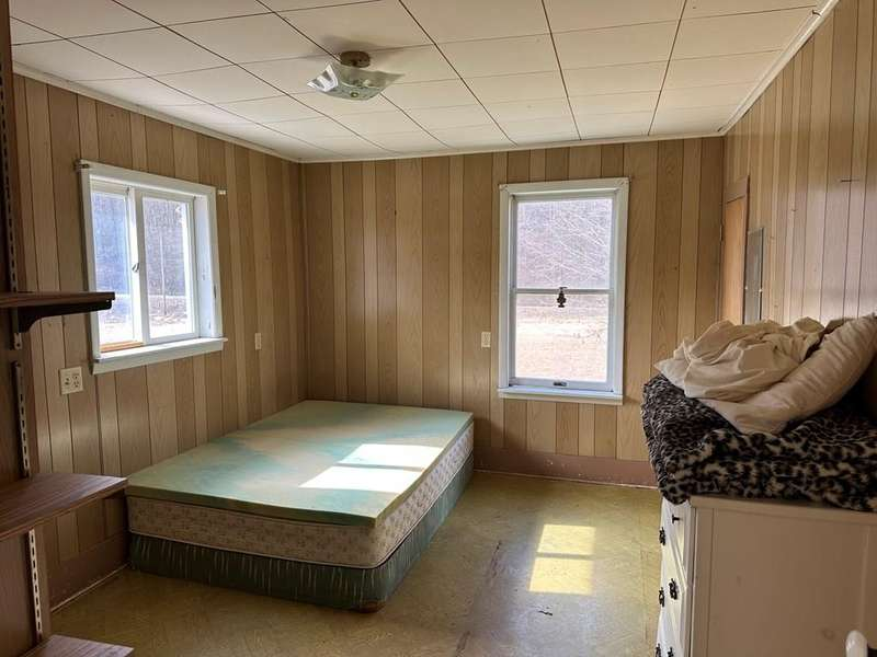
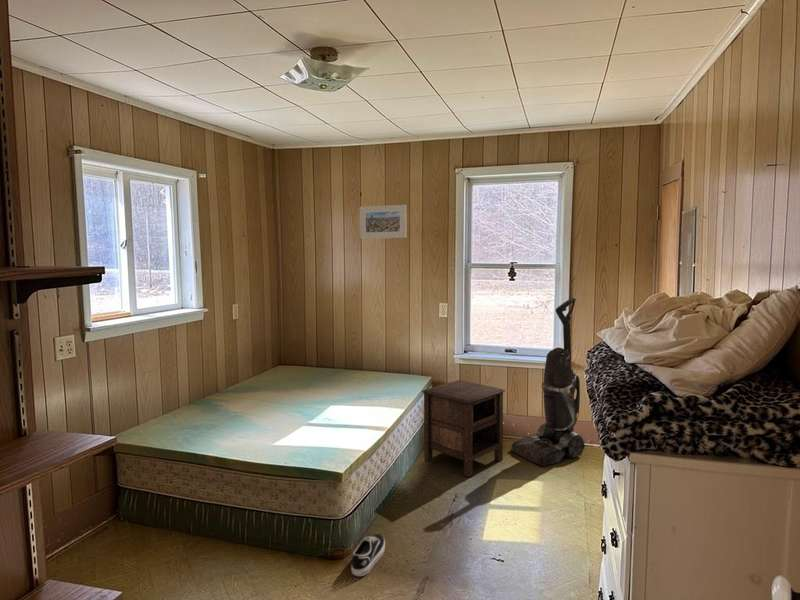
+ shoe (369, 547)
+ vacuum cleaner (548, 377)
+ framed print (382, 222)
+ nightstand (463, 425)
